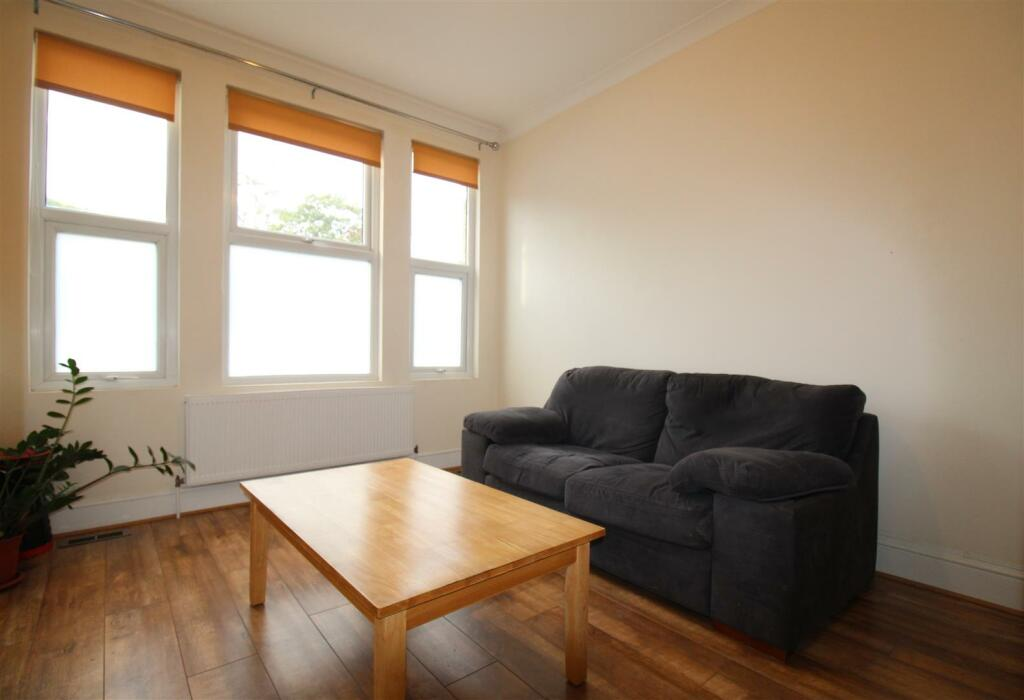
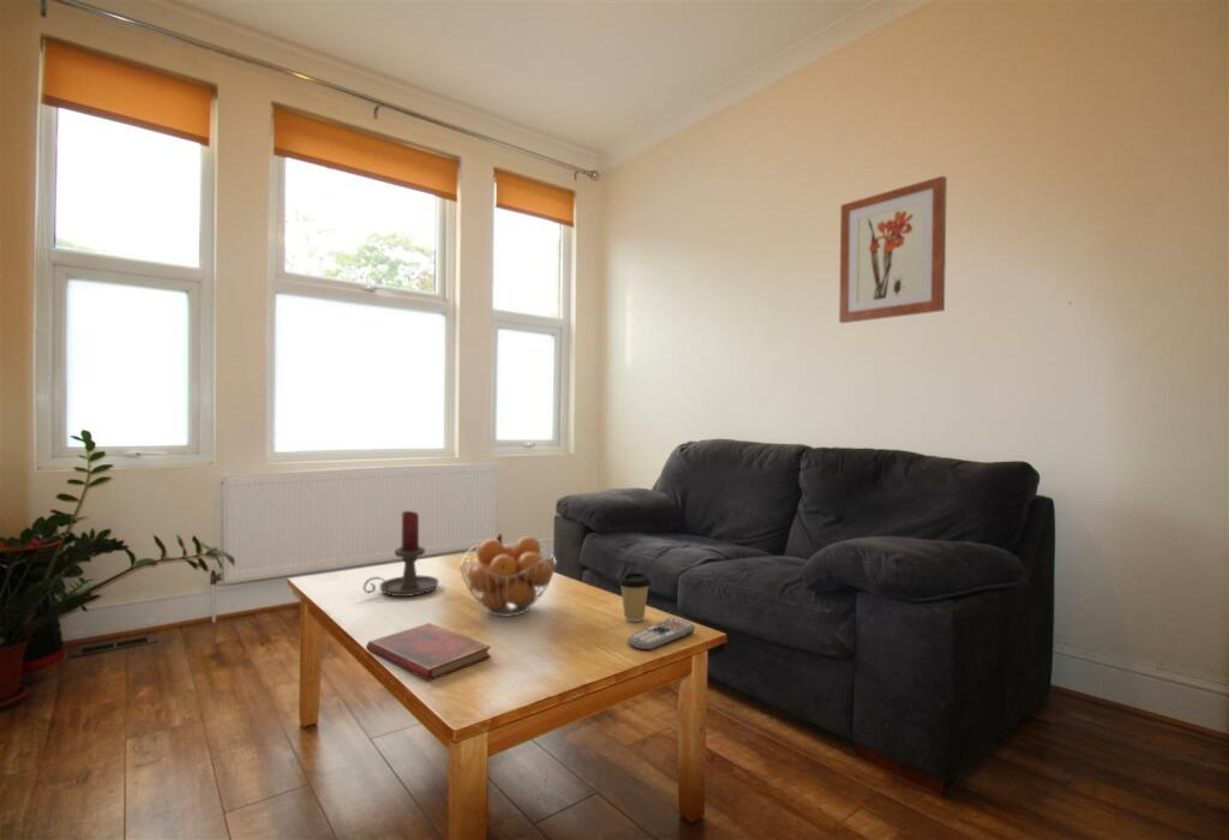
+ remote control (660, 634)
+ fruit basket (508, 574)
+ coffee cup (634, 596)
+ diary (427, 649)
+ candle holder (401, 551)
+ wall art (889, 254)
